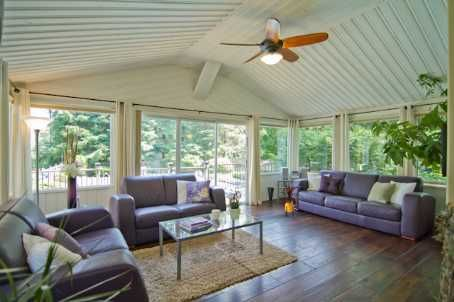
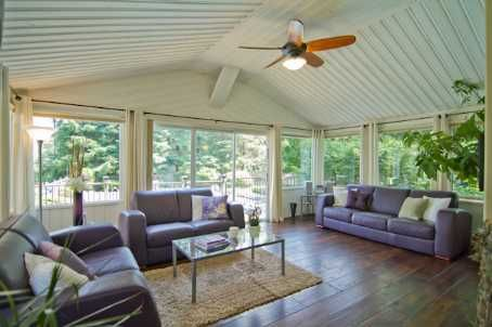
- house plant (289, 199)
